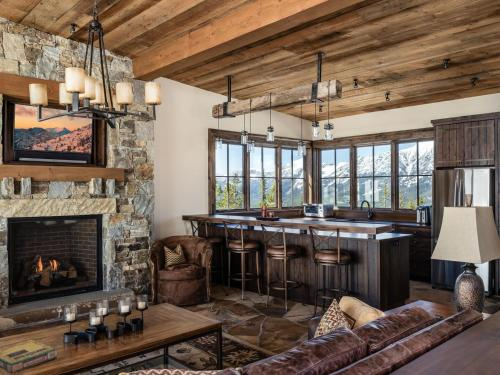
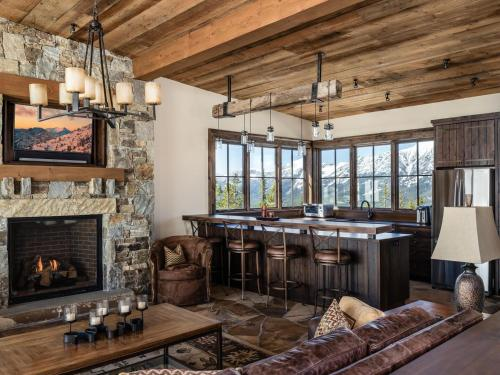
- video game box (22, 354)
